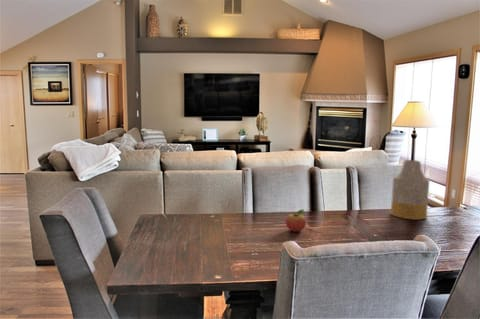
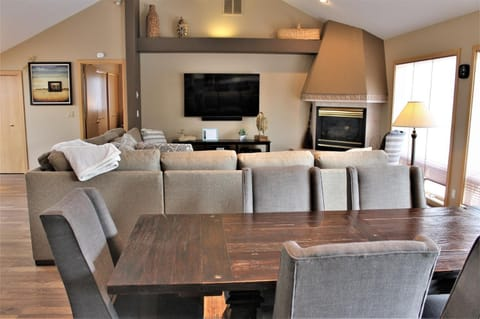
- vase (410, 188)
- fruit (295, 220)
